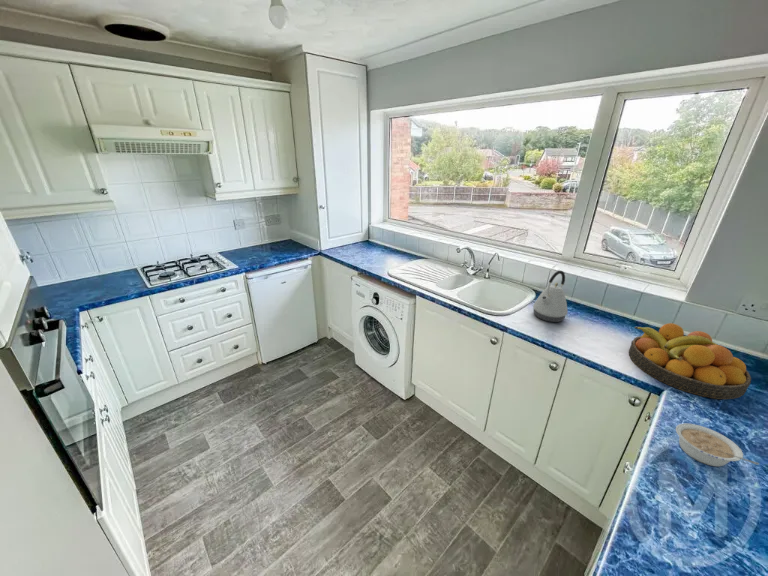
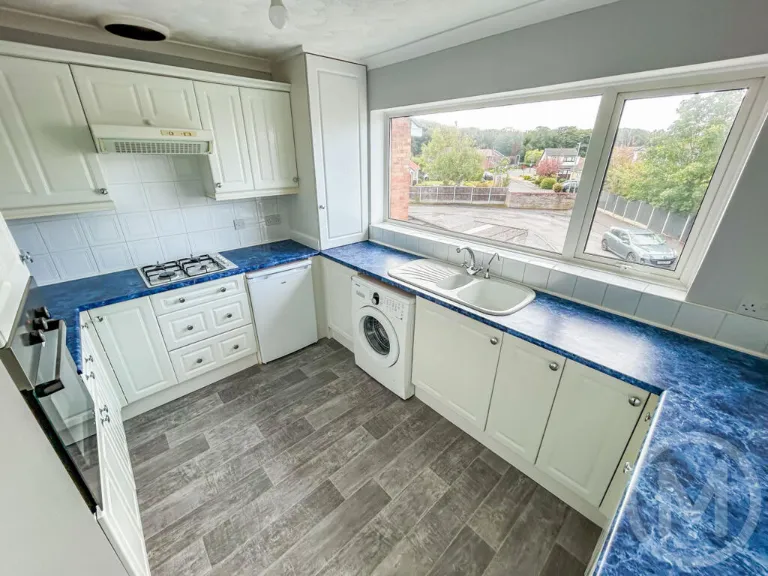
- fruit bowl (689, 352)
- legume (707, 446)
- kettle (552, 294)
